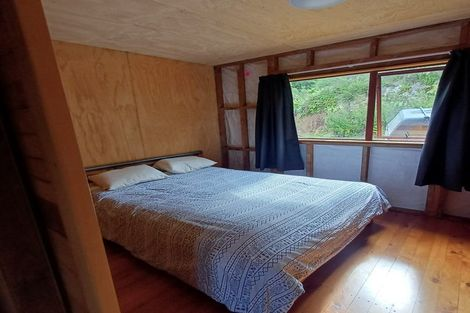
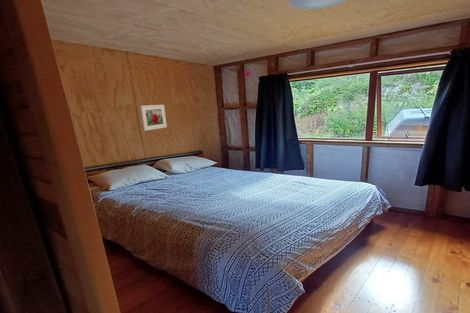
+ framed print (154, 117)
